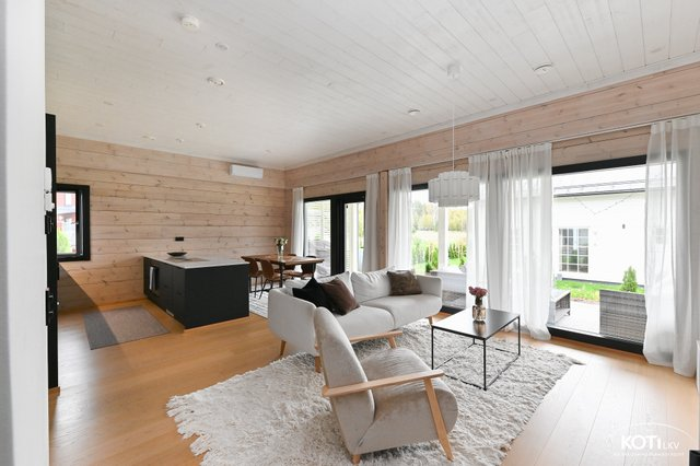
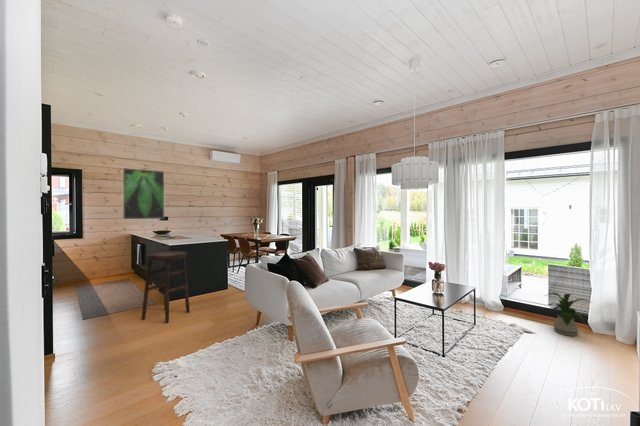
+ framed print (144, 194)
+ stool (166, 284)
+ house plant (568, 310)
